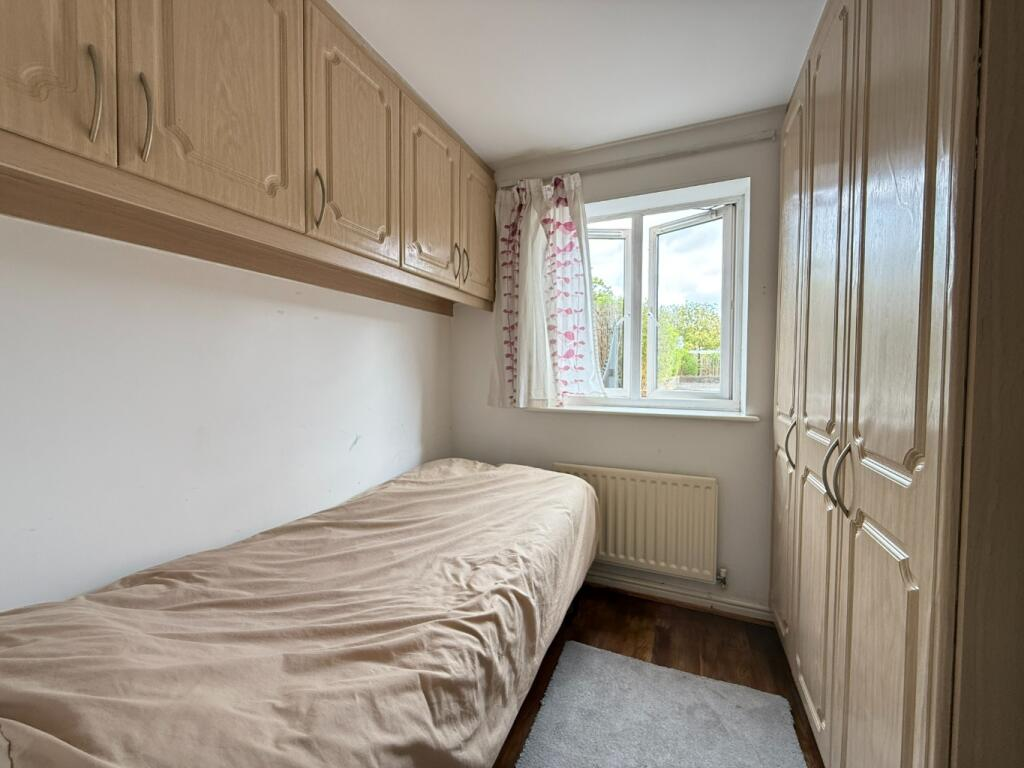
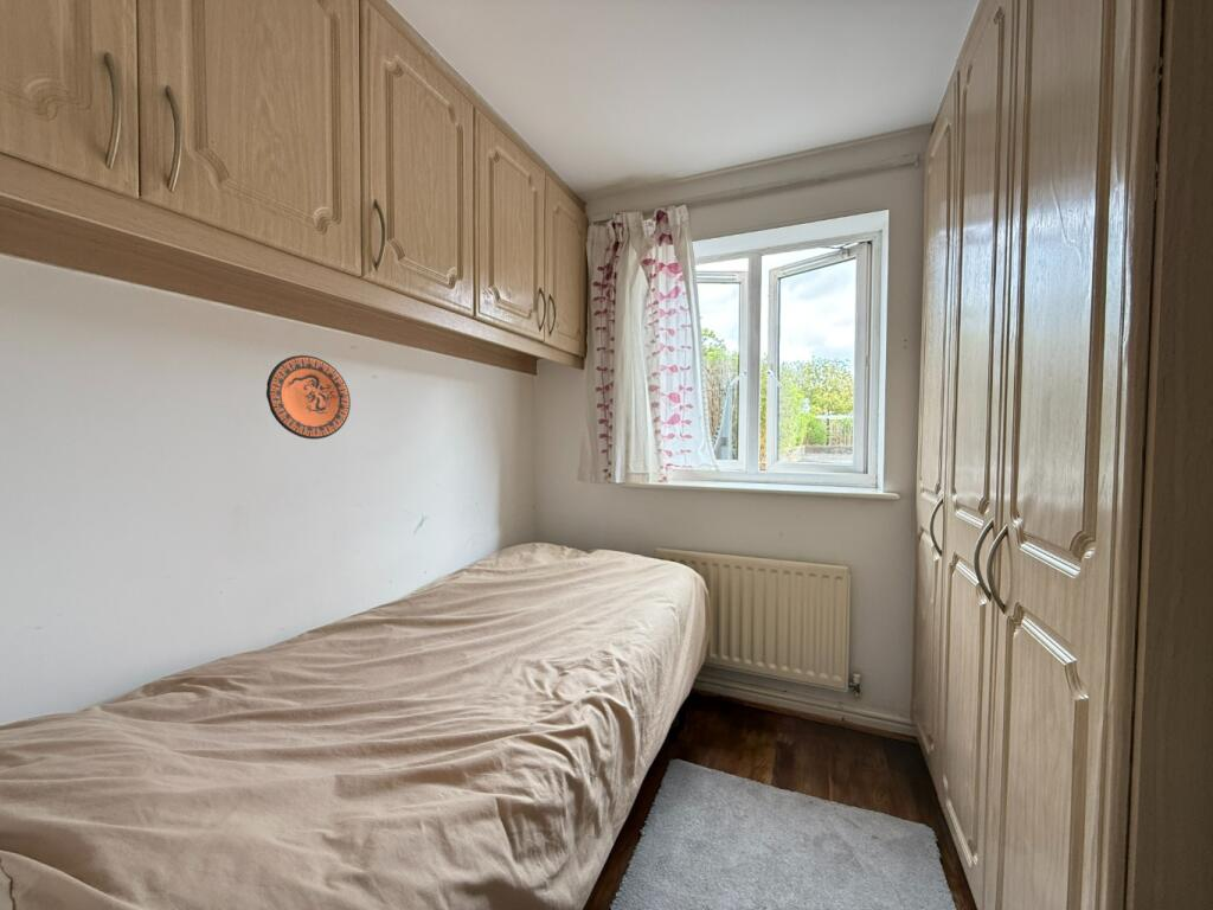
+ decorative plate (310, 397)
